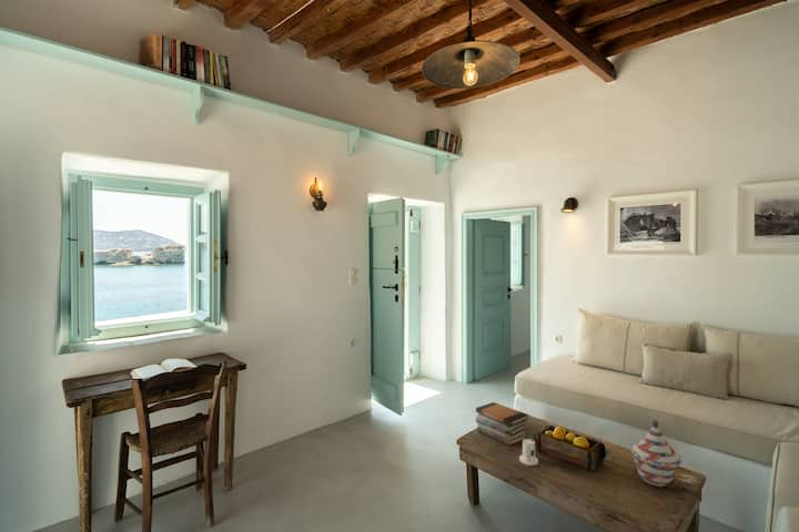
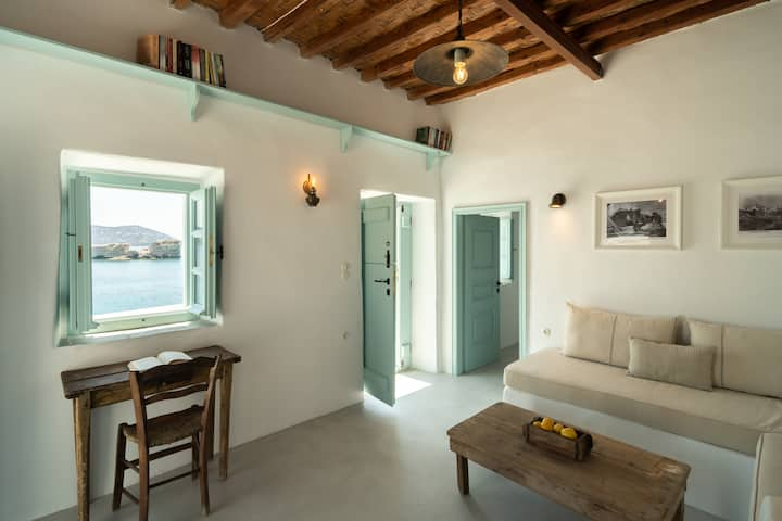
- book stack (500, 422)
- candle (528, 449)
- woven basket (655, 450)
